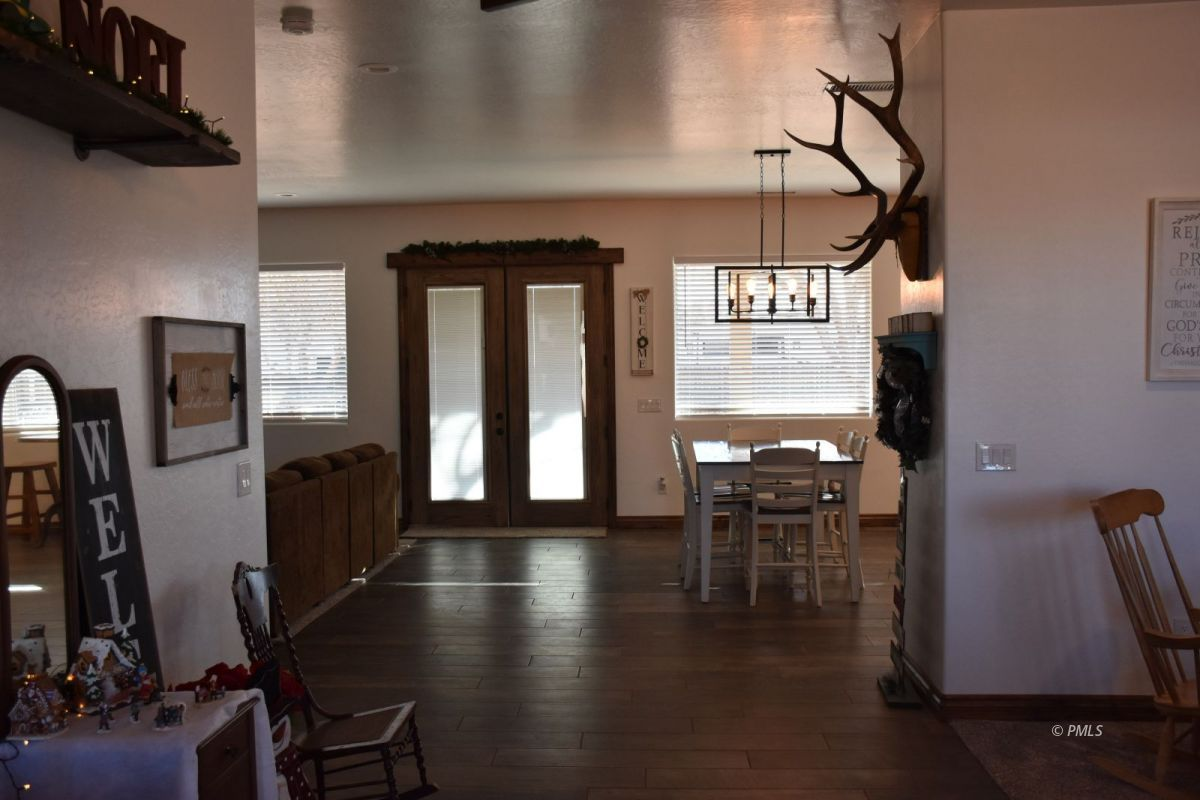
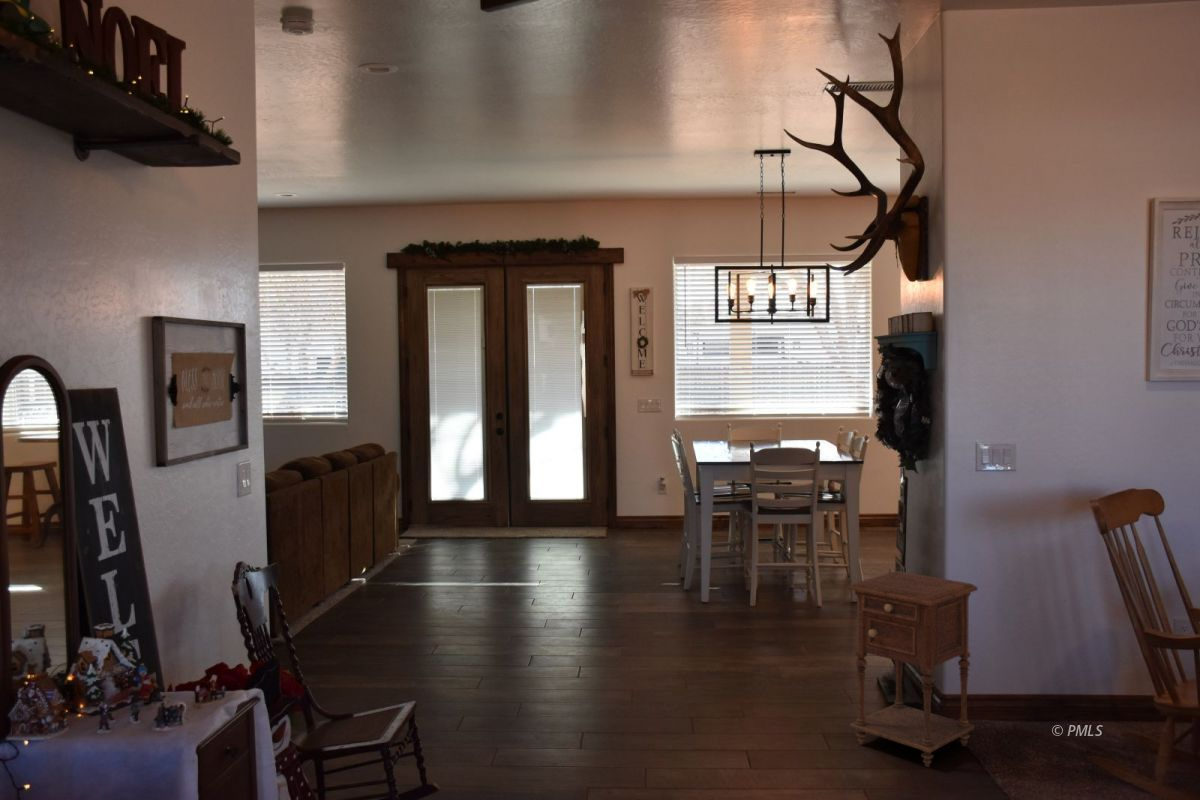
+ nightstand (912, 664)
